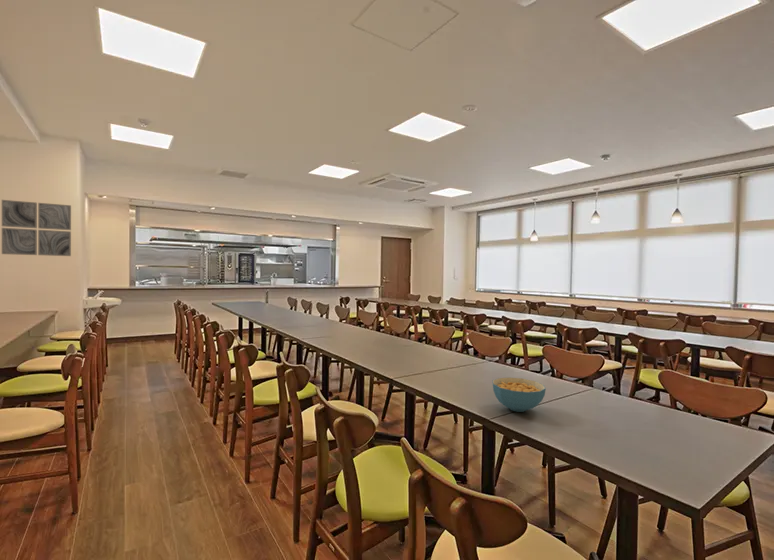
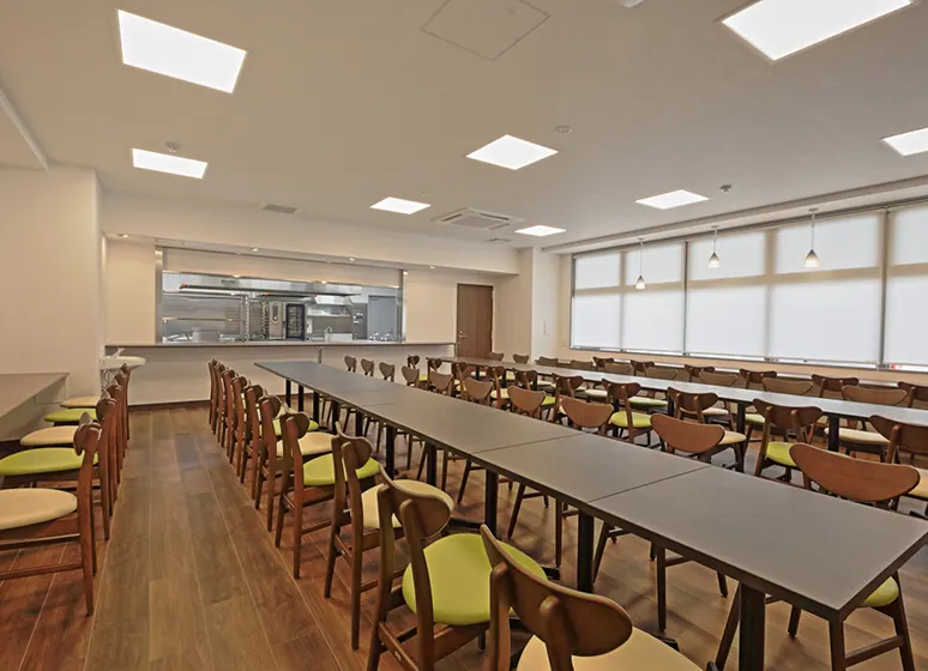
- cereal bowl (517, 396)
- wall art (38, 230)
